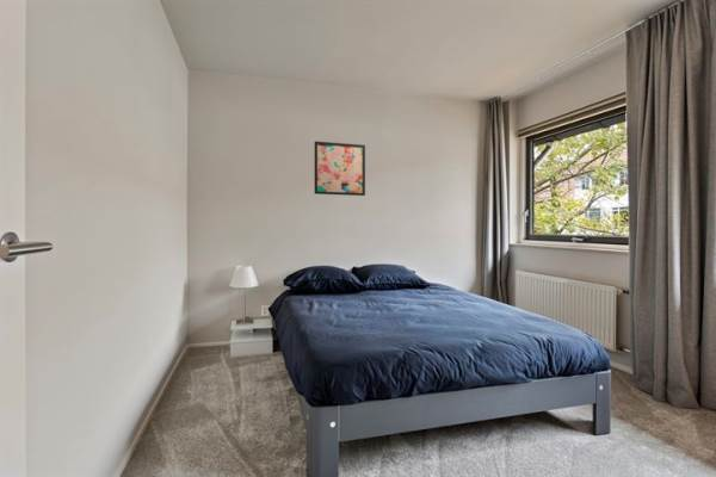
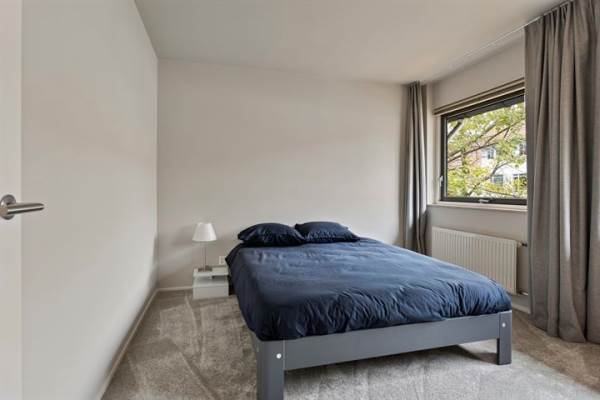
- wall art (340, 168)
